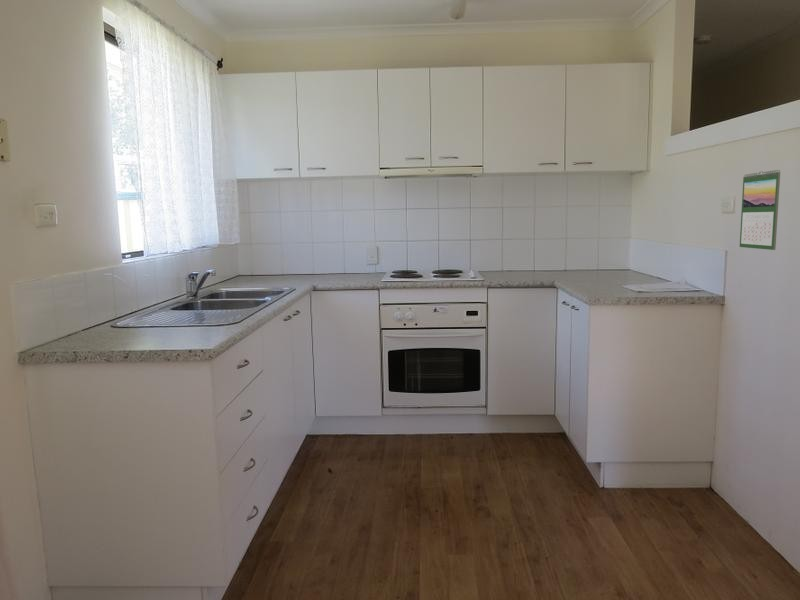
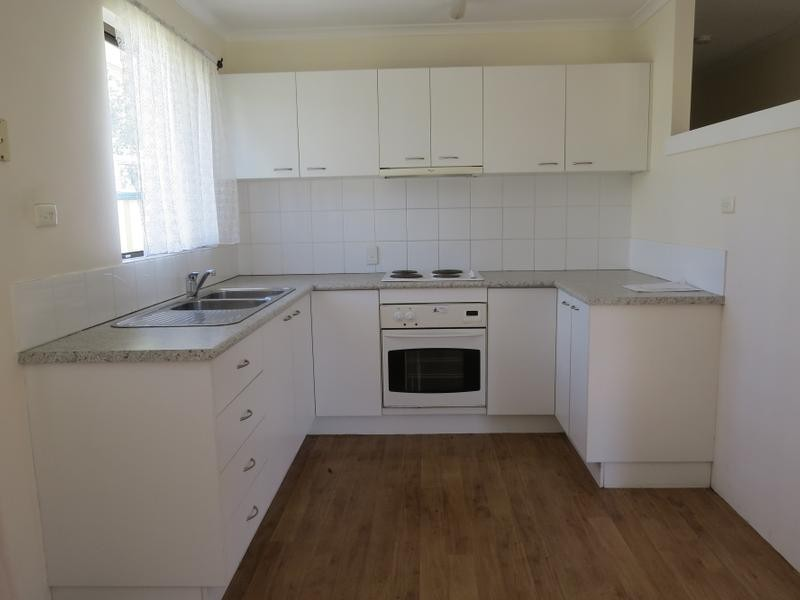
- calendar (758, 210)
